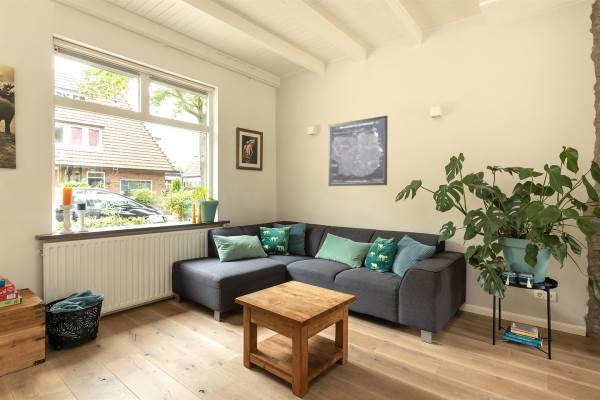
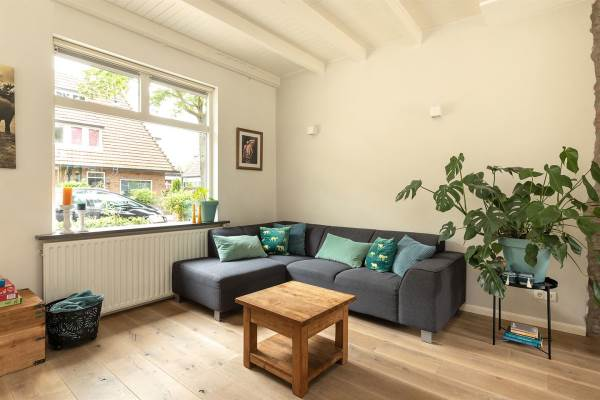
- wall art (356, 153)
